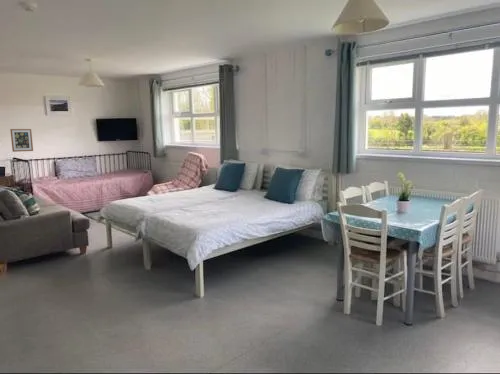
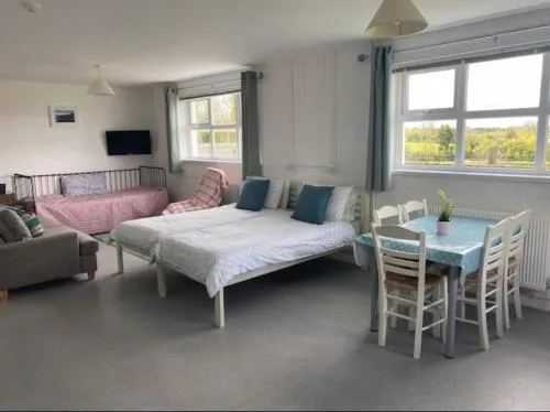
- wall art (22, 140)
